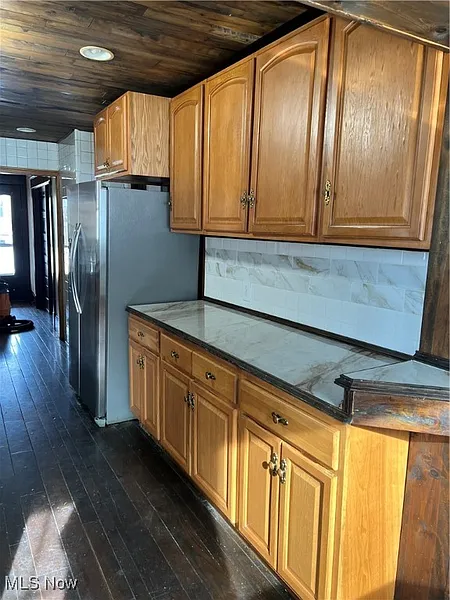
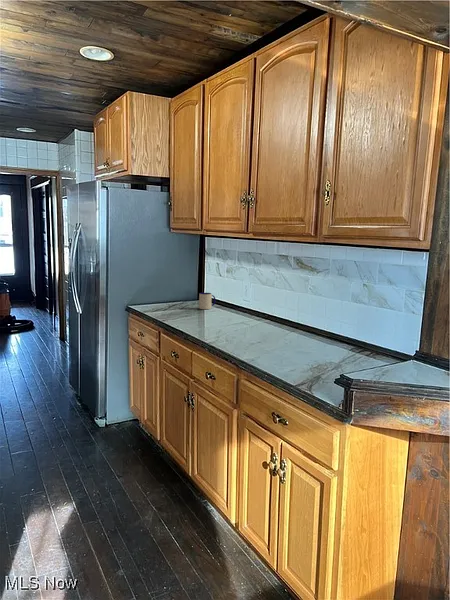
+ mug (207, 300)
